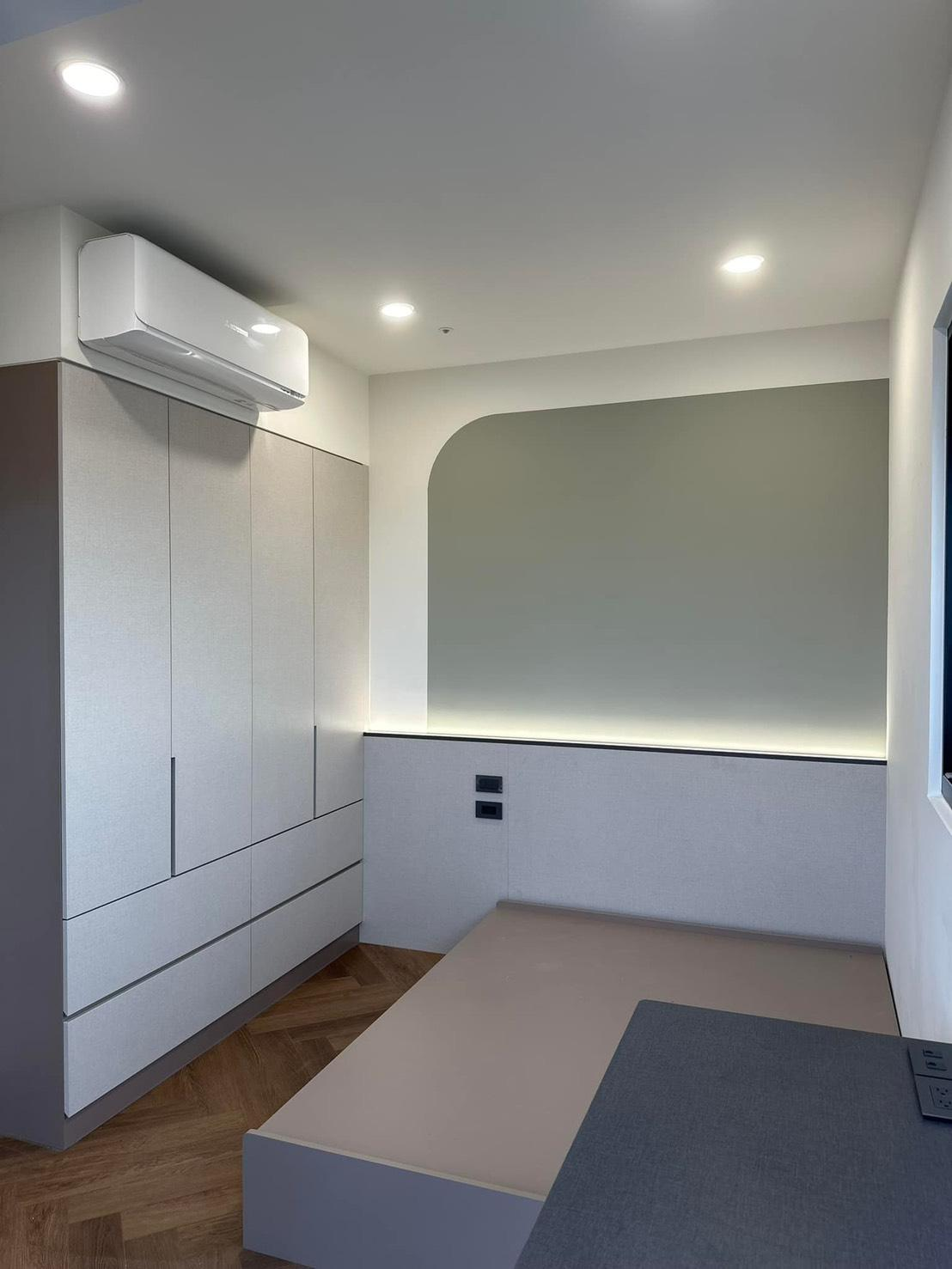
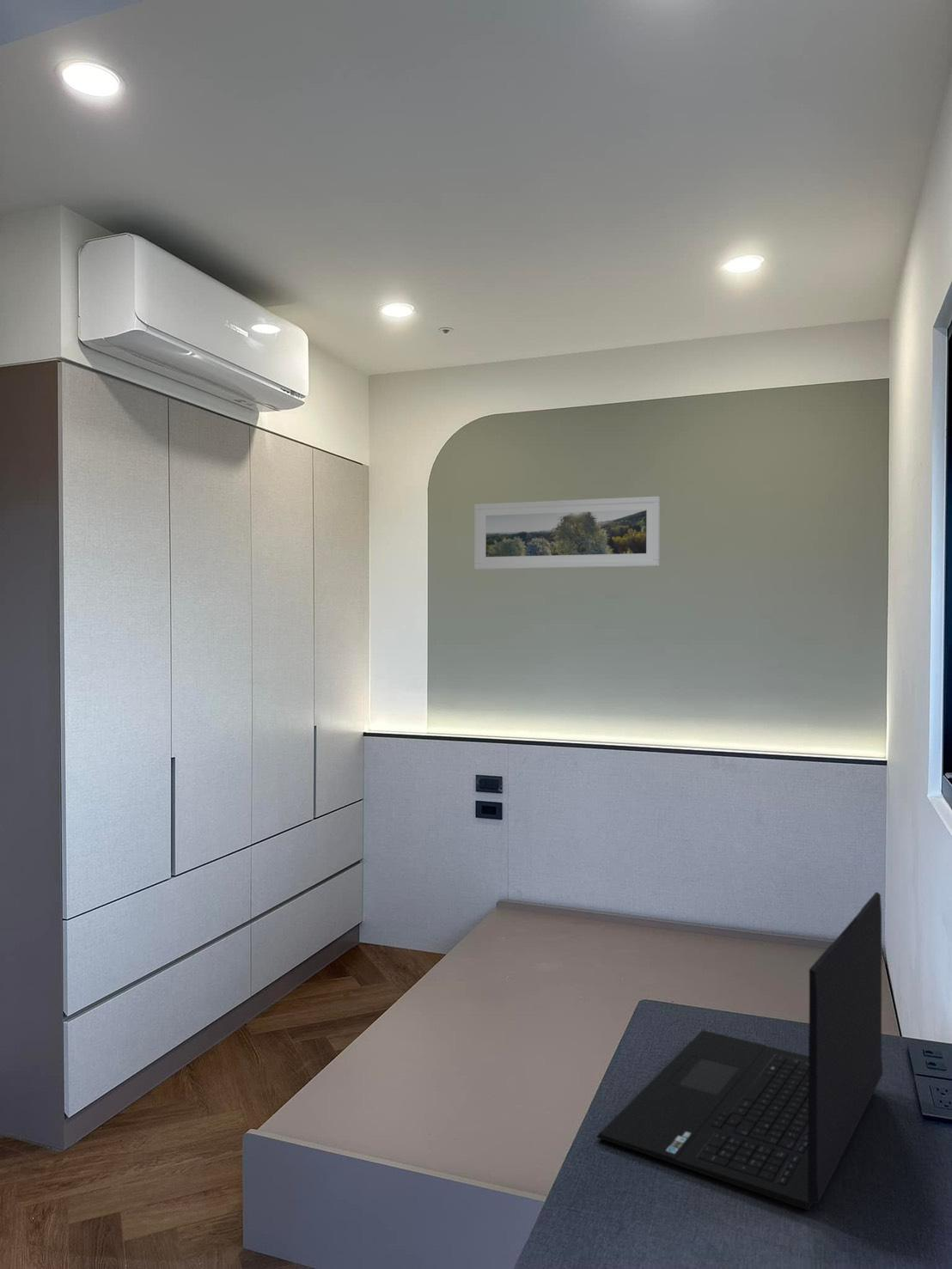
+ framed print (564, 534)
+ laptop (740, 1039)
